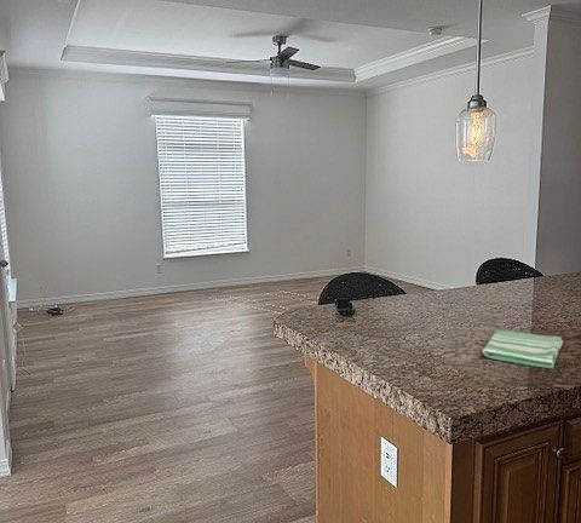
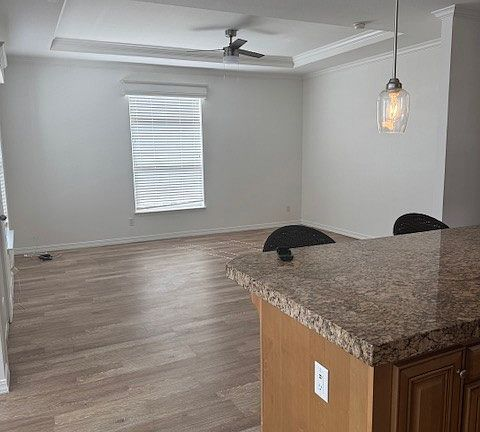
- dish towel (522, 346)
